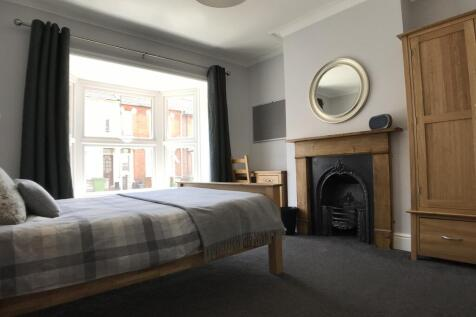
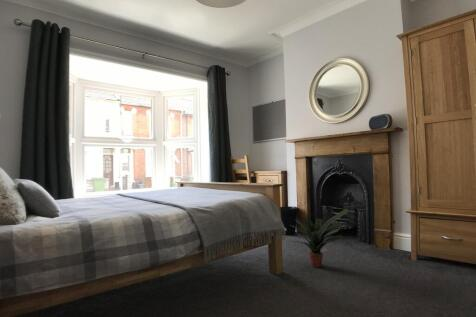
+ potted plant (319, 237)
